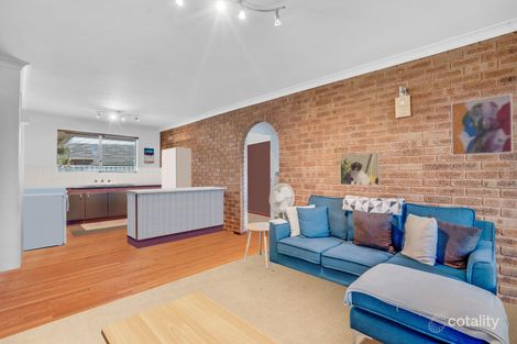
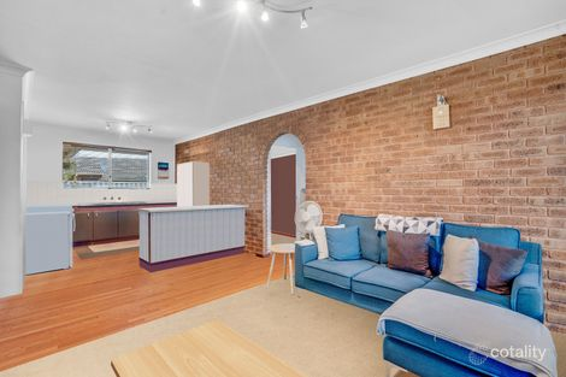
- wall art (480, 126)
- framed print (359, 169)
